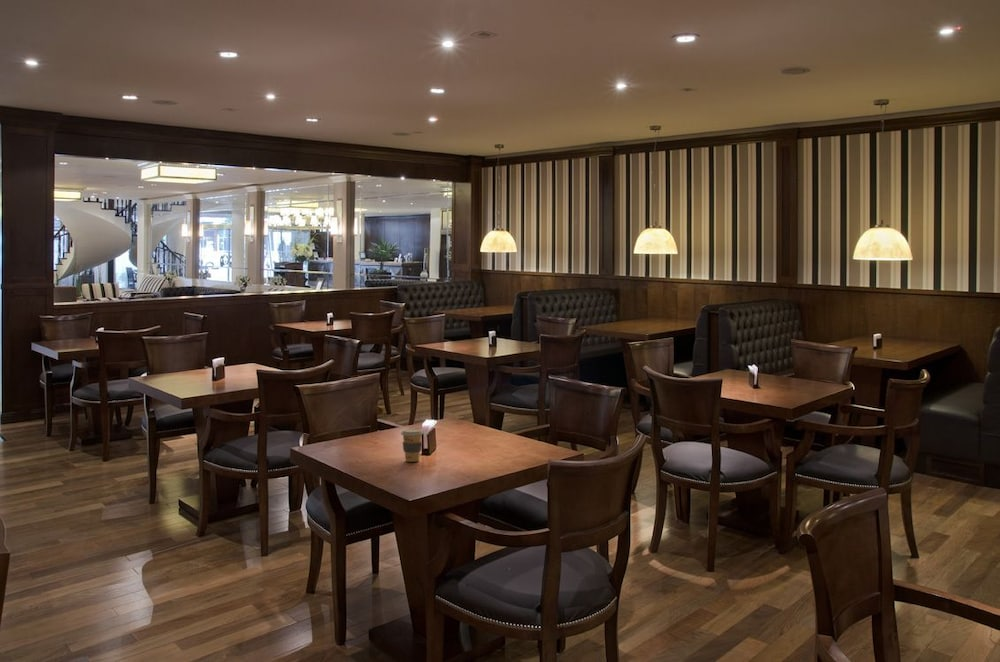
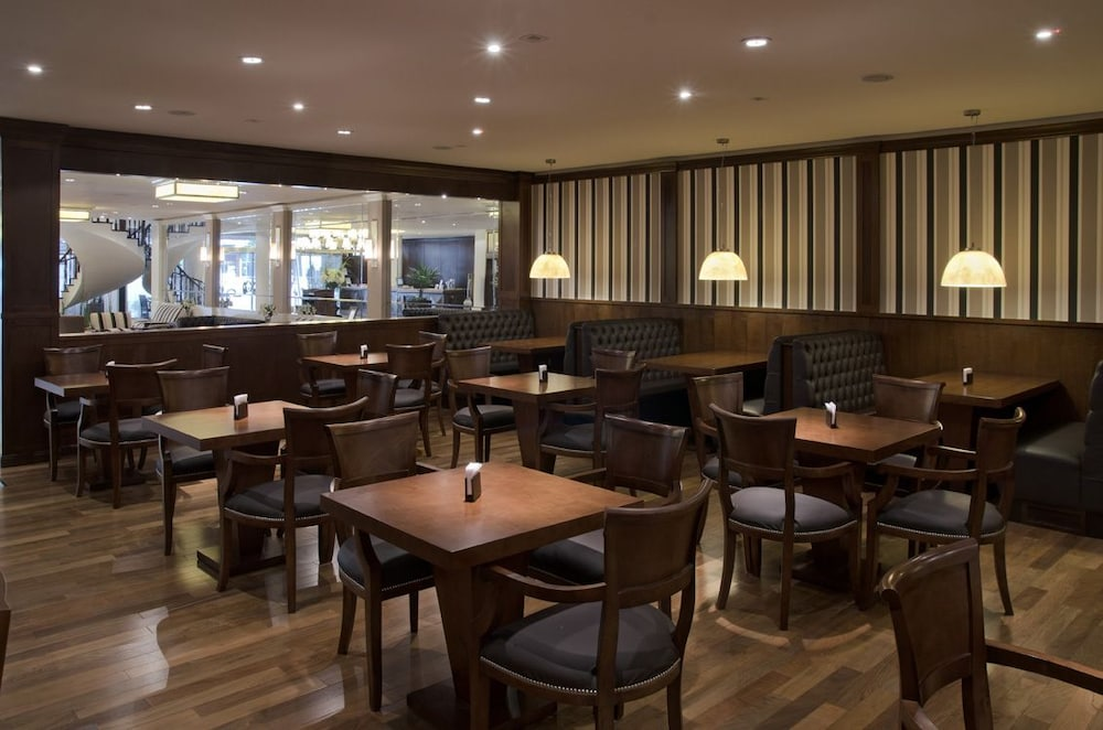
- coffee cup (412, 445)
